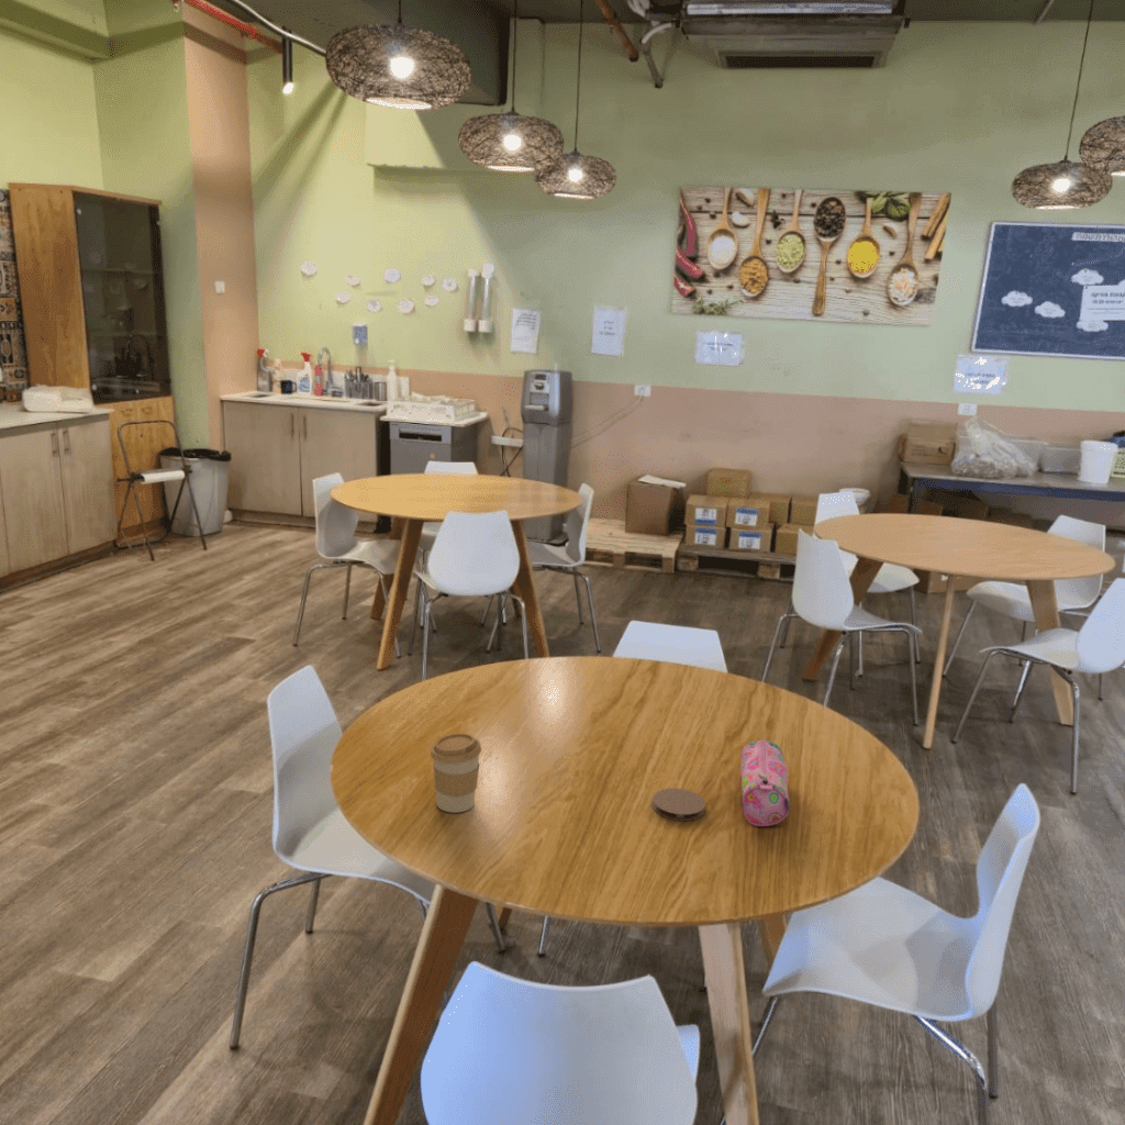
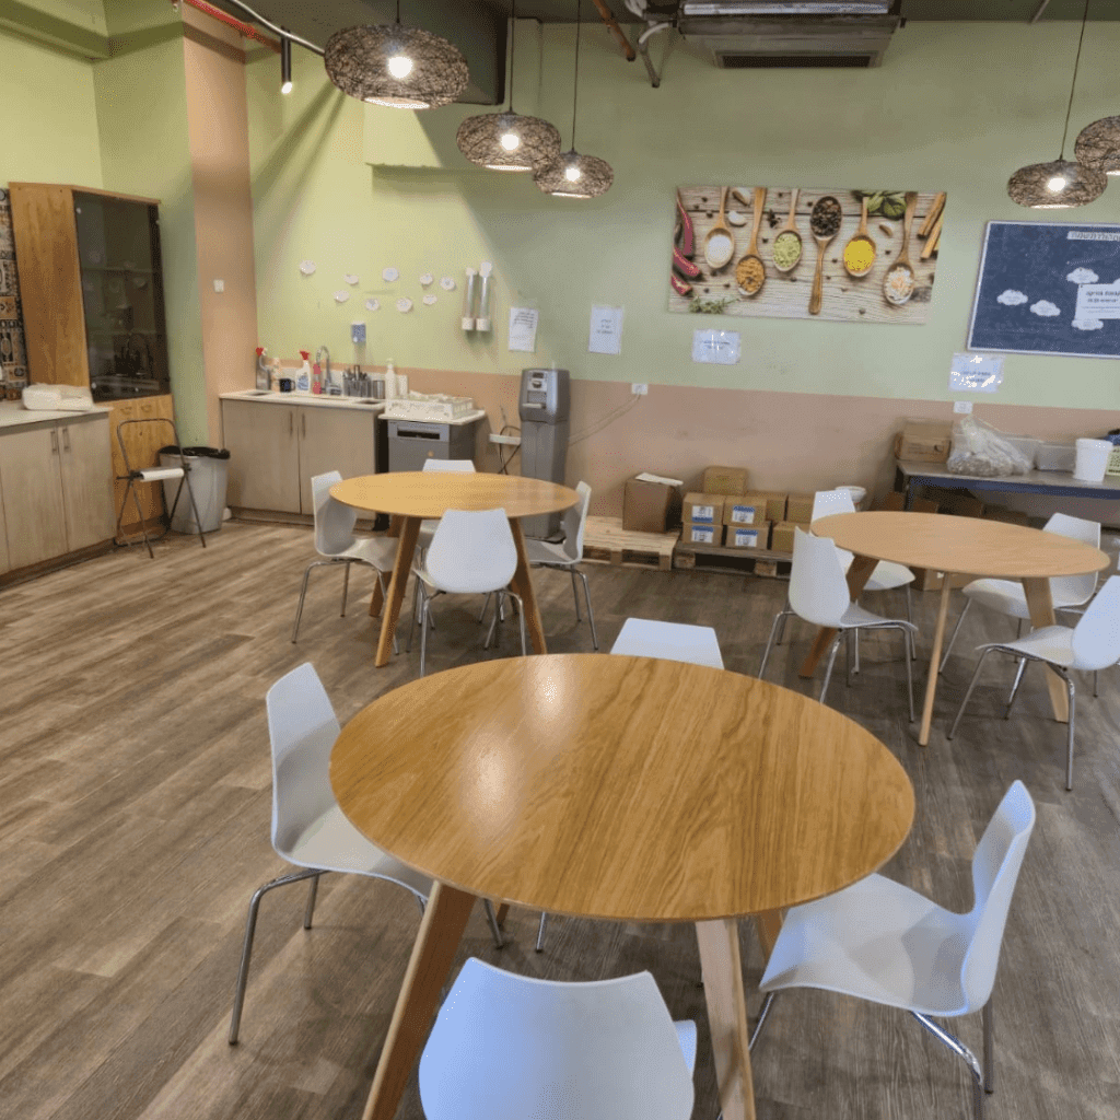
- coffee cup (455, 771)
- pencil case (764, 780)
- coaster (678, 803)
